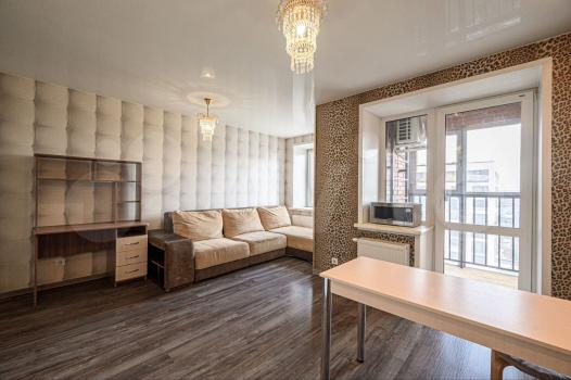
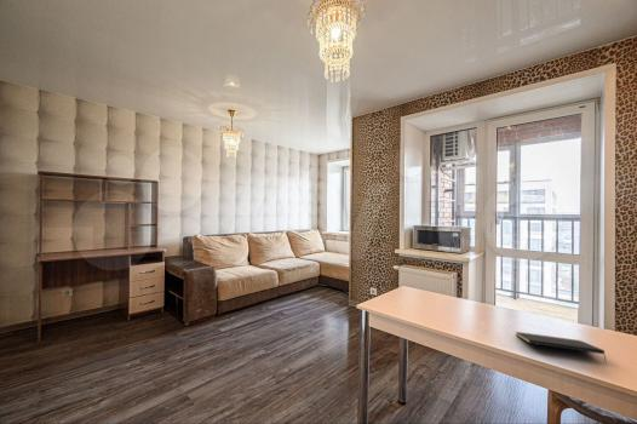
+ notepad (555, 342)
